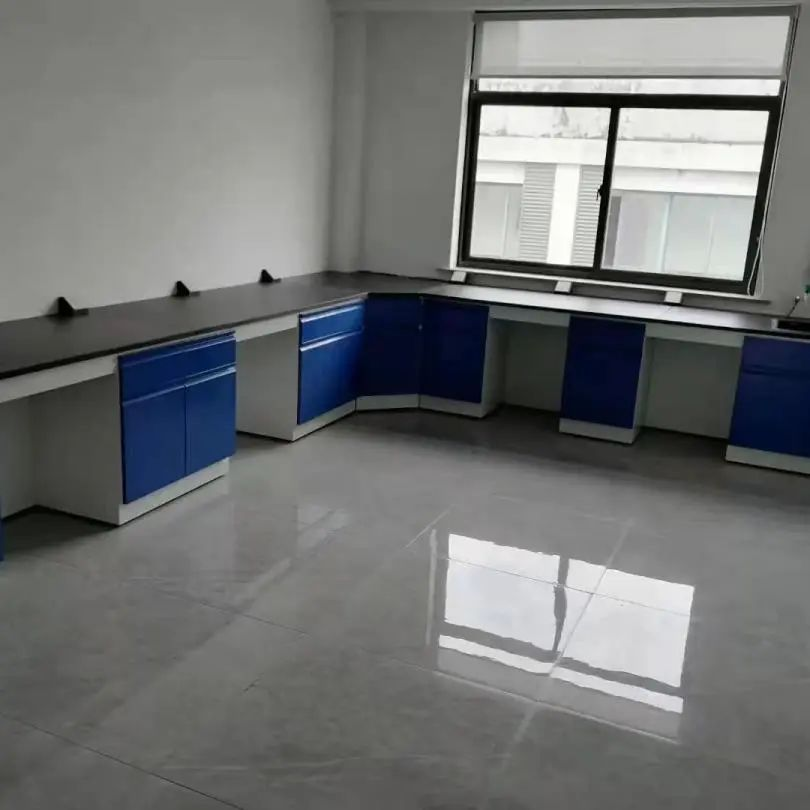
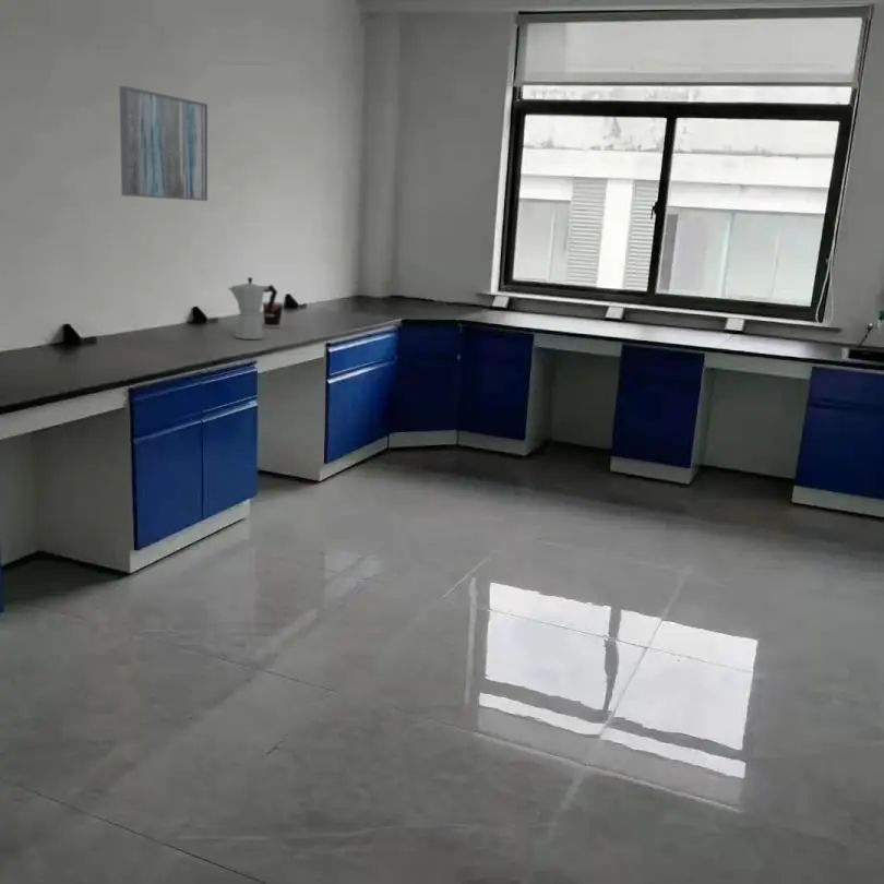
+ moka pot (252, 307)
+ cup (272, 314)
+ wall art (166, 147)
